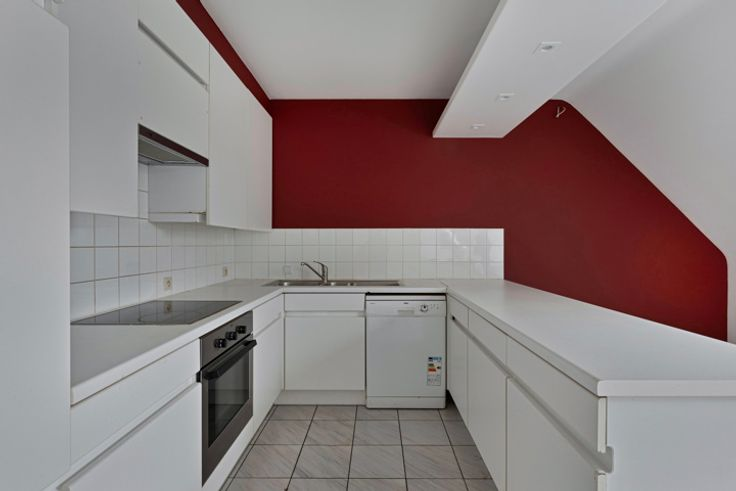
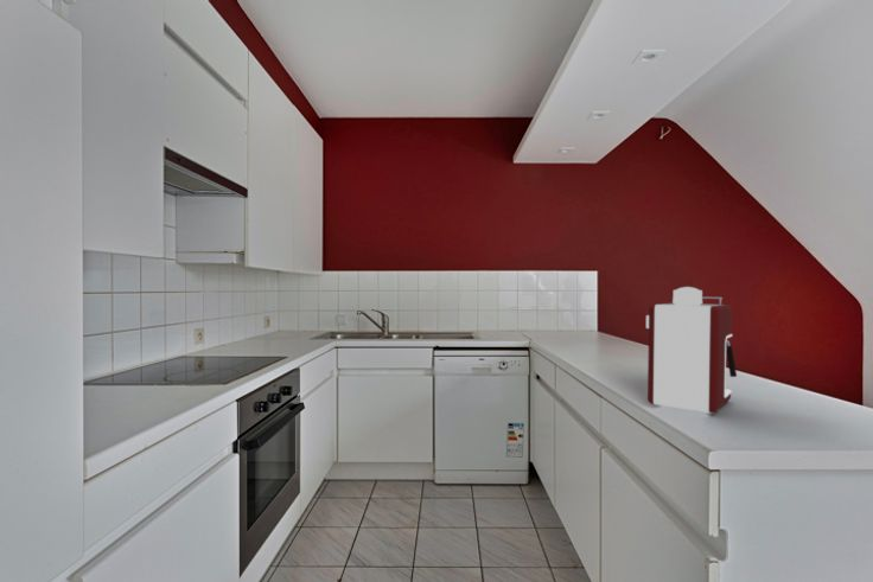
+ coffee maker (694, 344)
